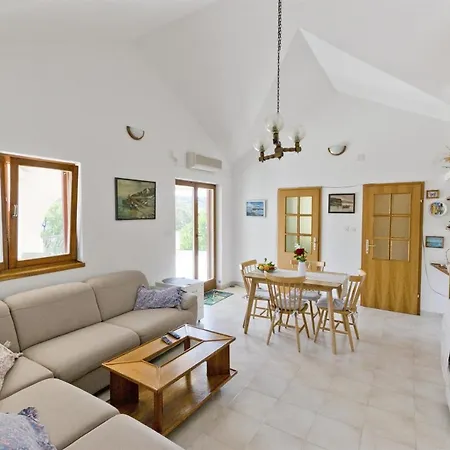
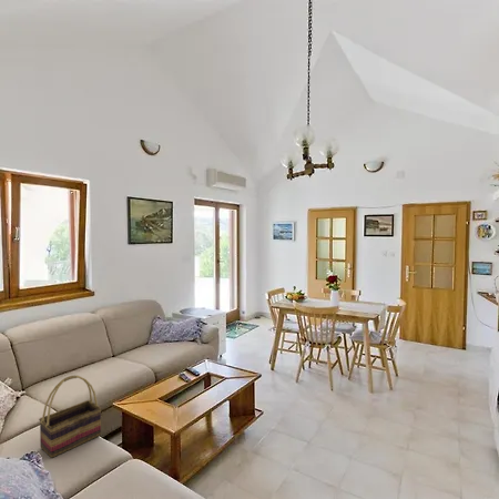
+ woven basket (71, 408)
